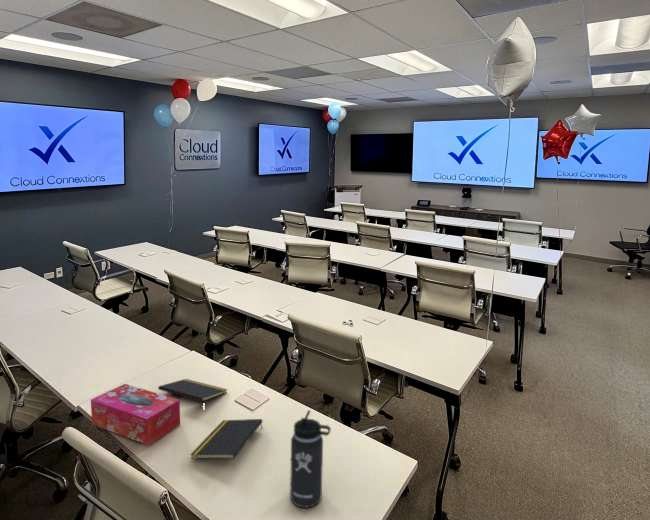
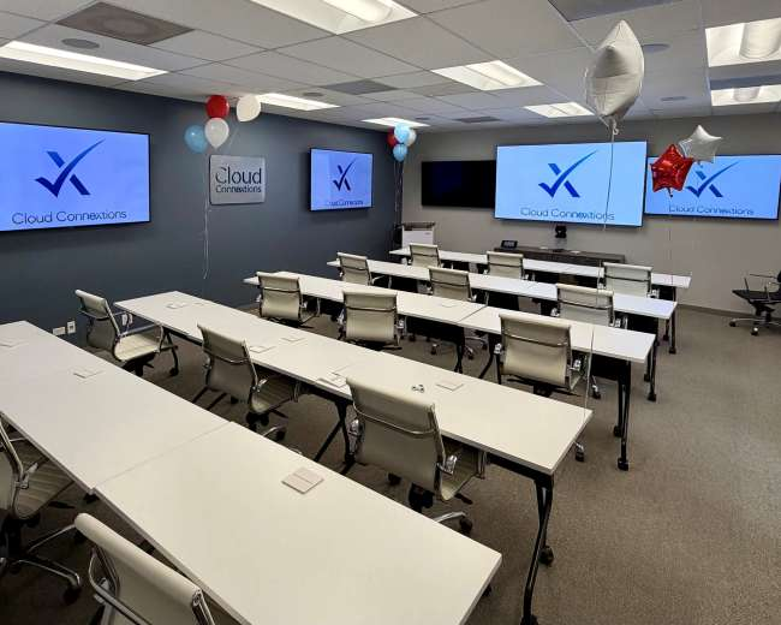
- tissue box (135, 412)
- notepad (228, 437)
- notepad (193, 389)
- thermos bottle (310, 454)
